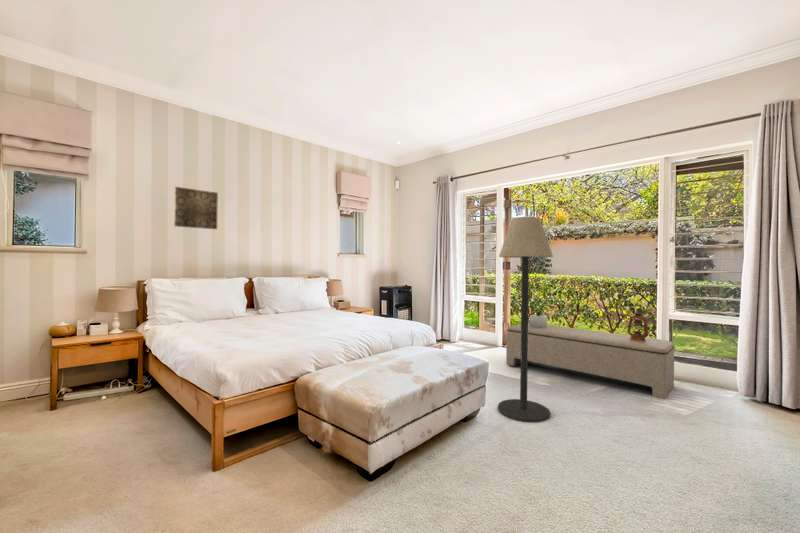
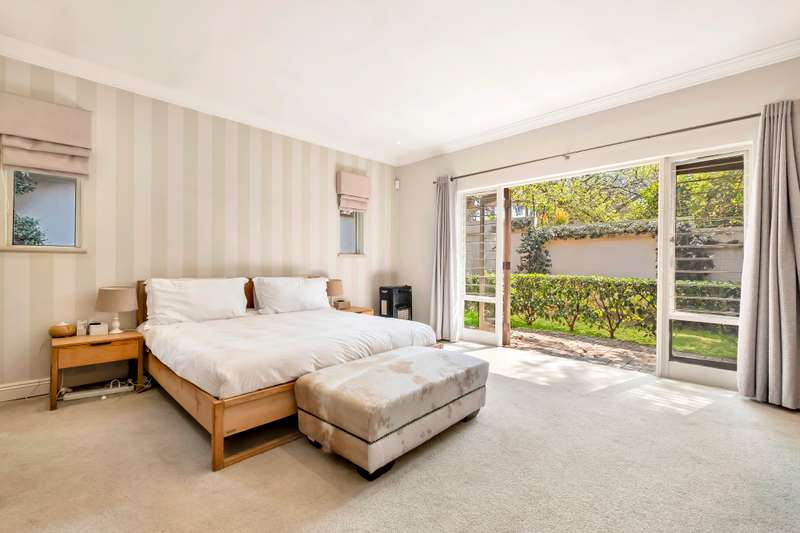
- floor lamp (524, 315)
- wall art (196, 208)
- lantern (637, 323)
- bench (581, 353)
- potted plant (537, 313)
